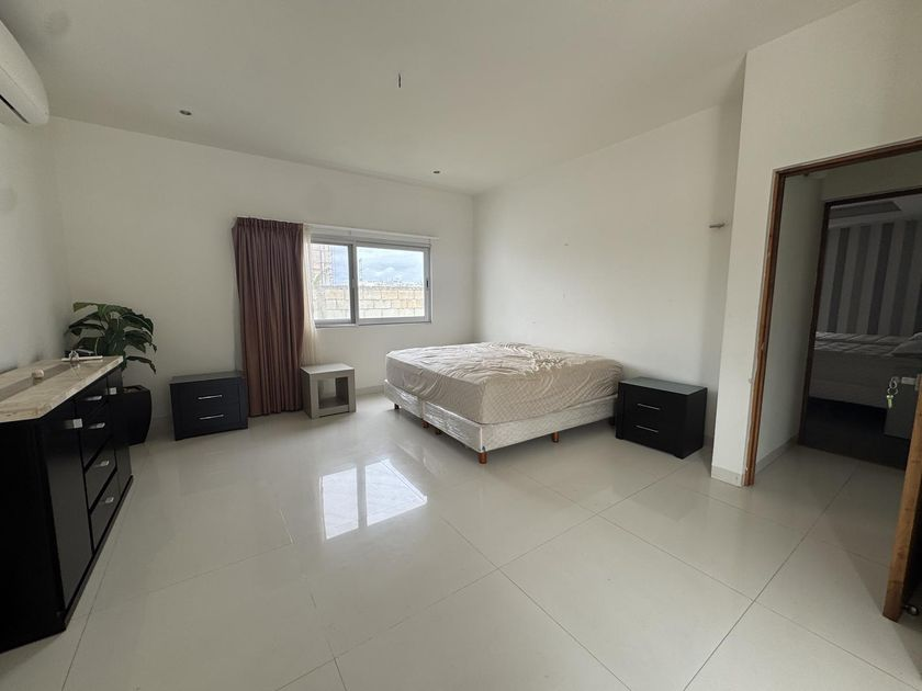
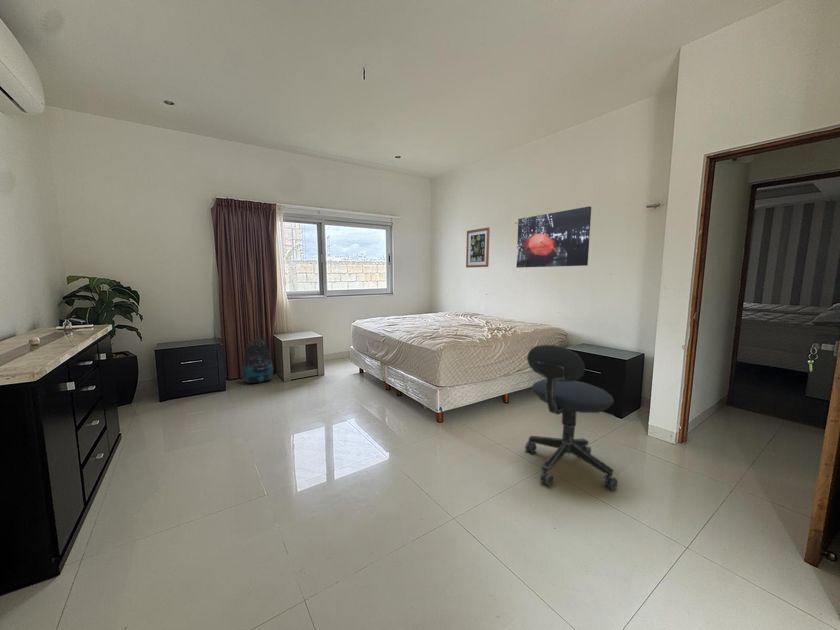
+ vacuum cleaner (257, 360)
+ office chair (570, 405)
+ wall art (477, 248)
+ wall art (550, 240)
